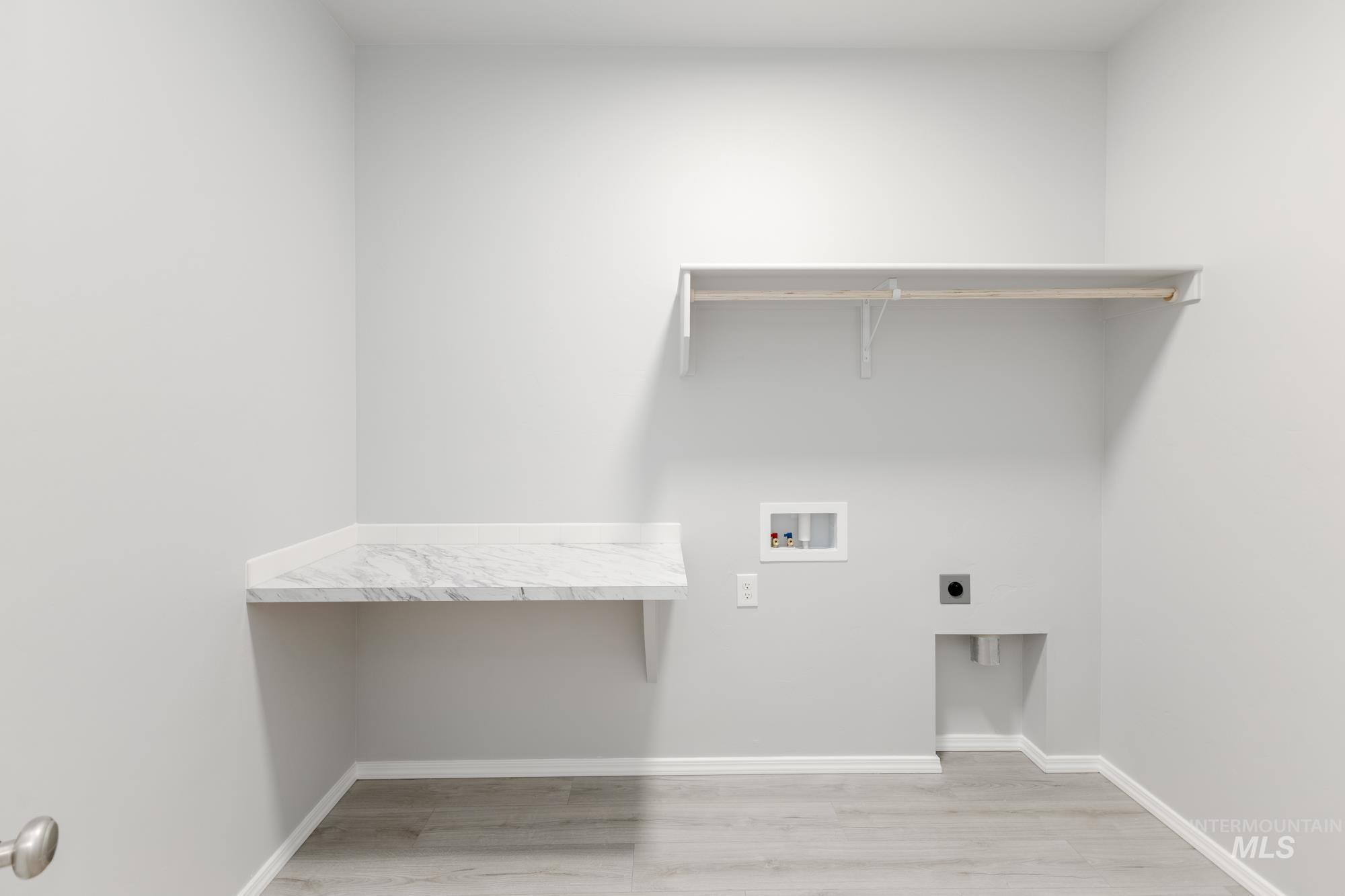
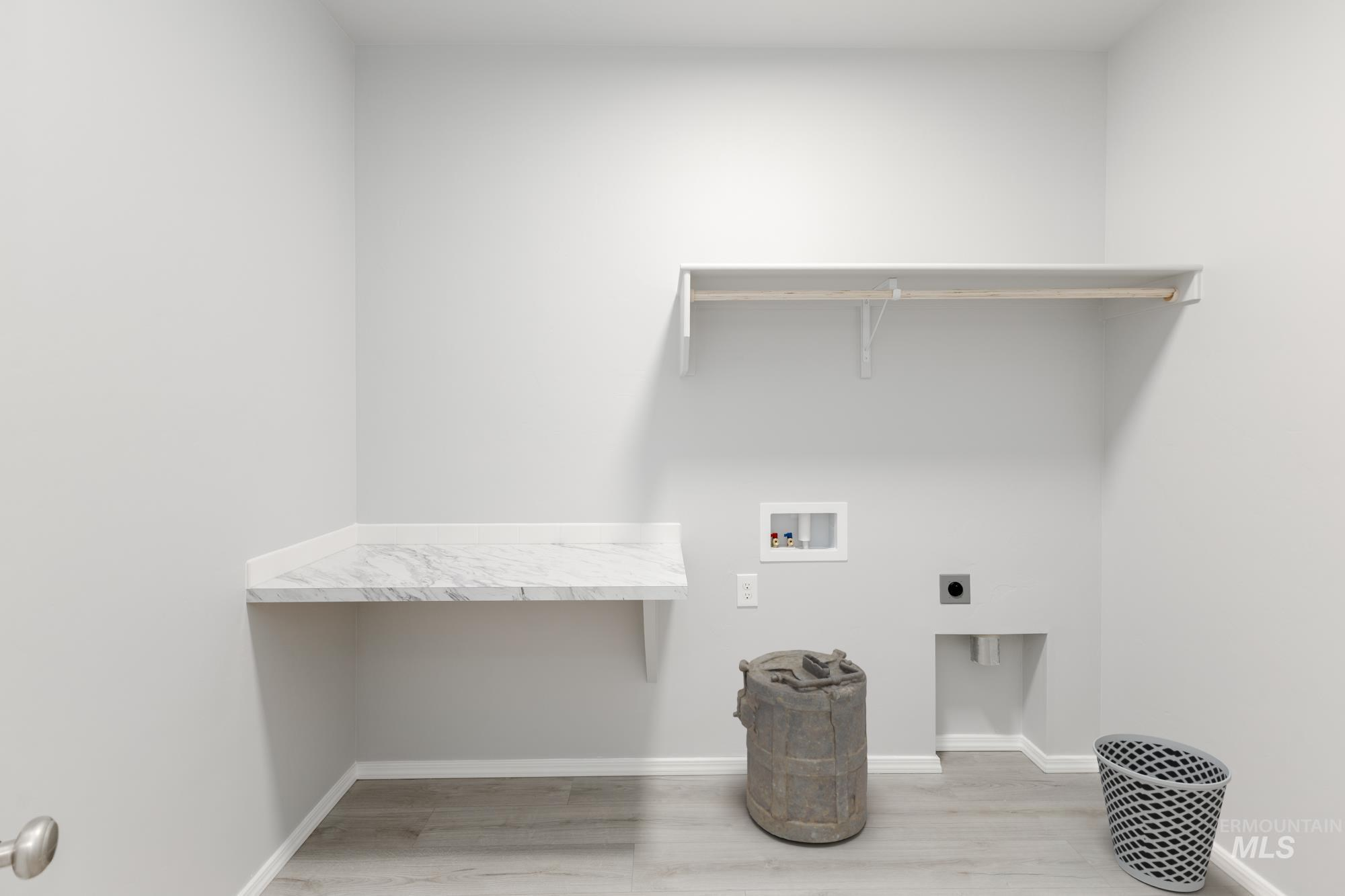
+ wastebasket (1158, 812)
+ laundry hamper (799, 731)
